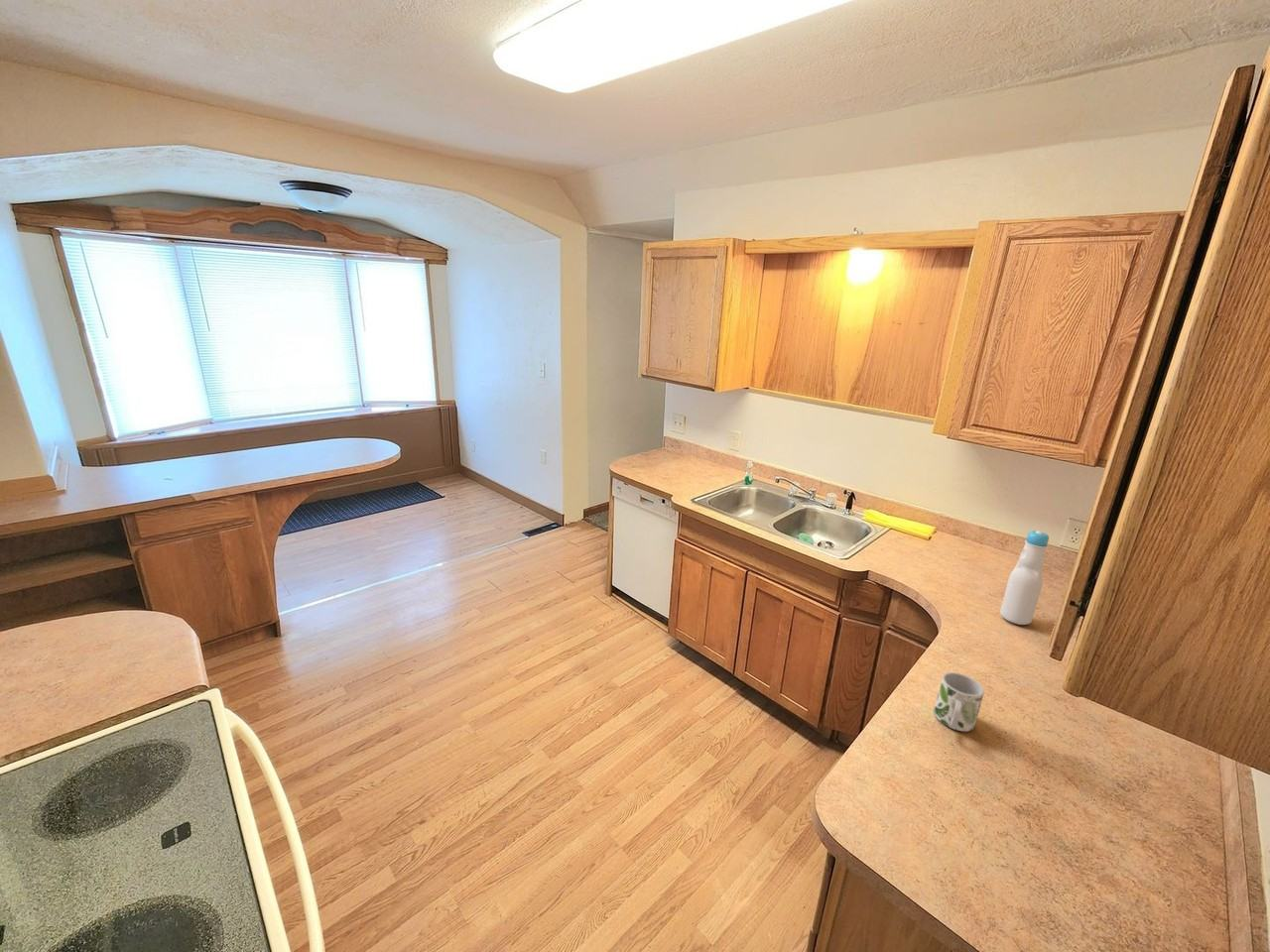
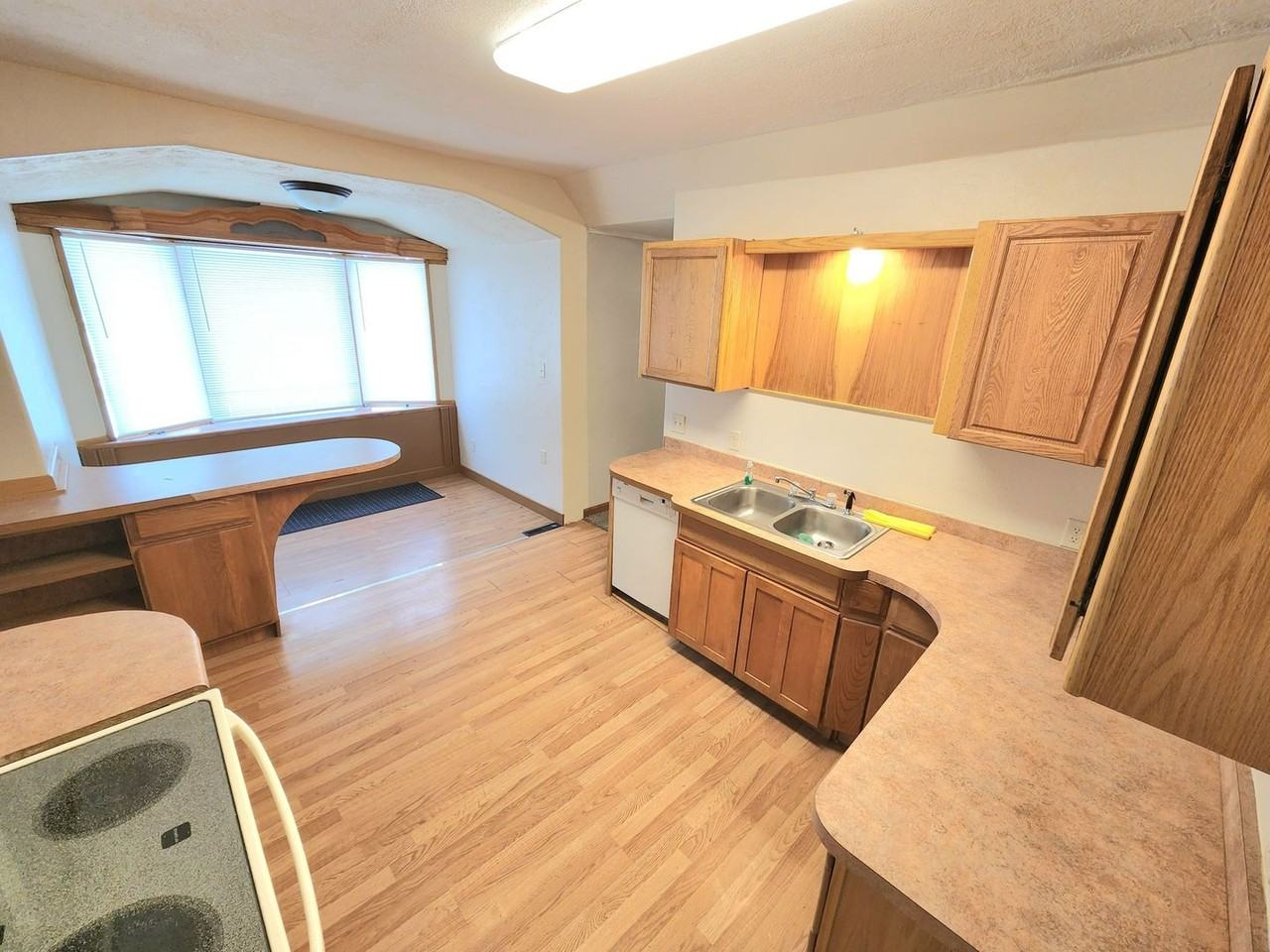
- mug (957, 705)
- bottle (1027, 576)
